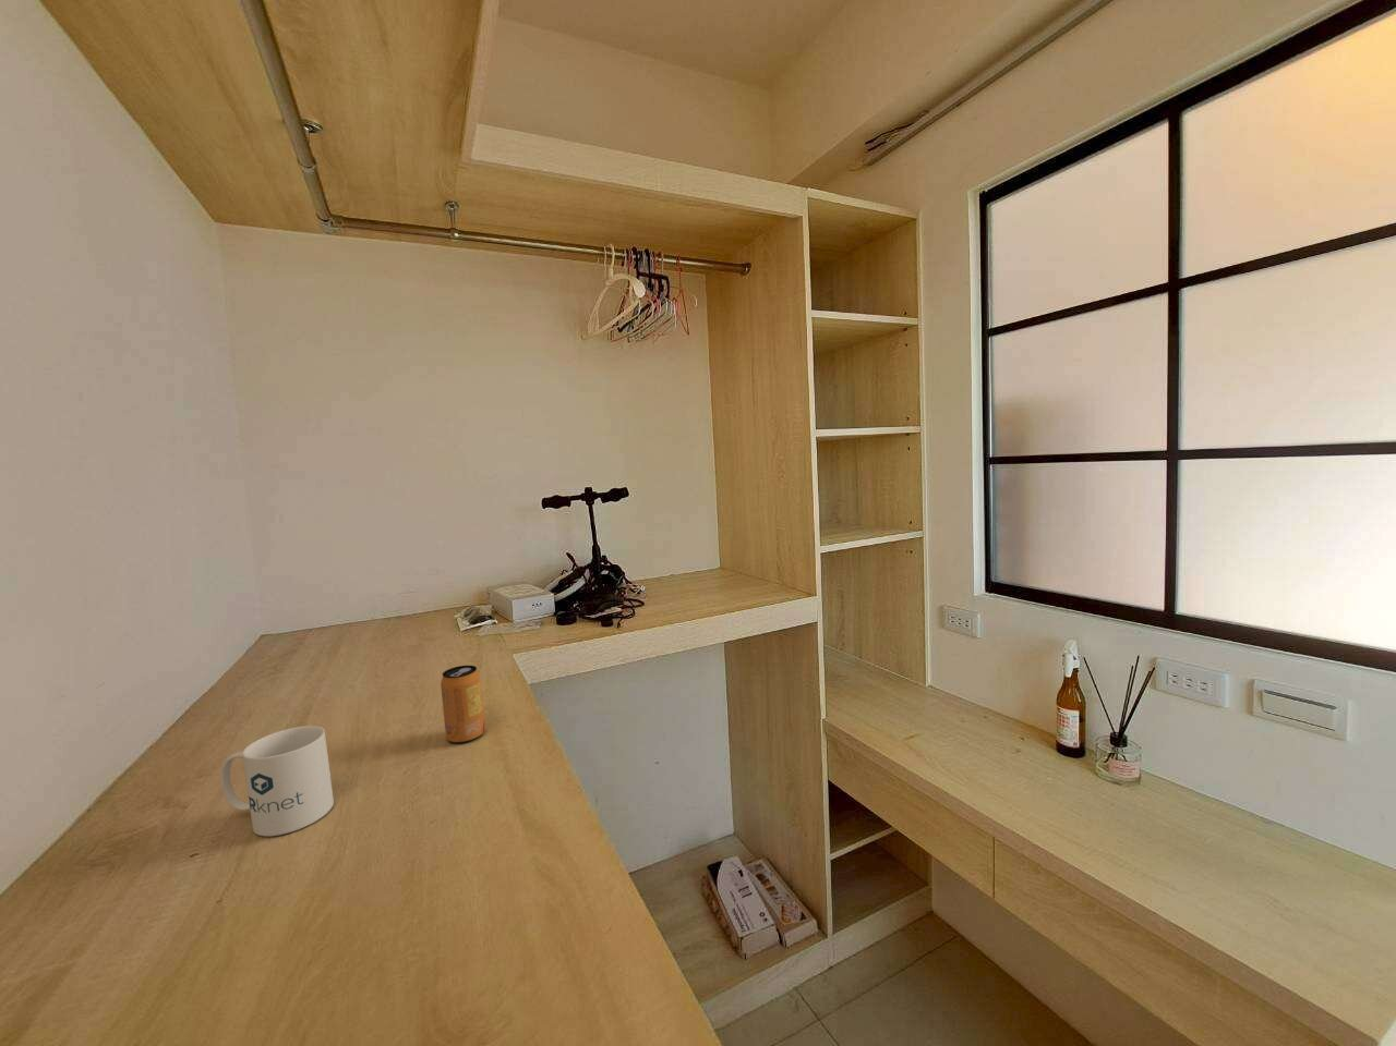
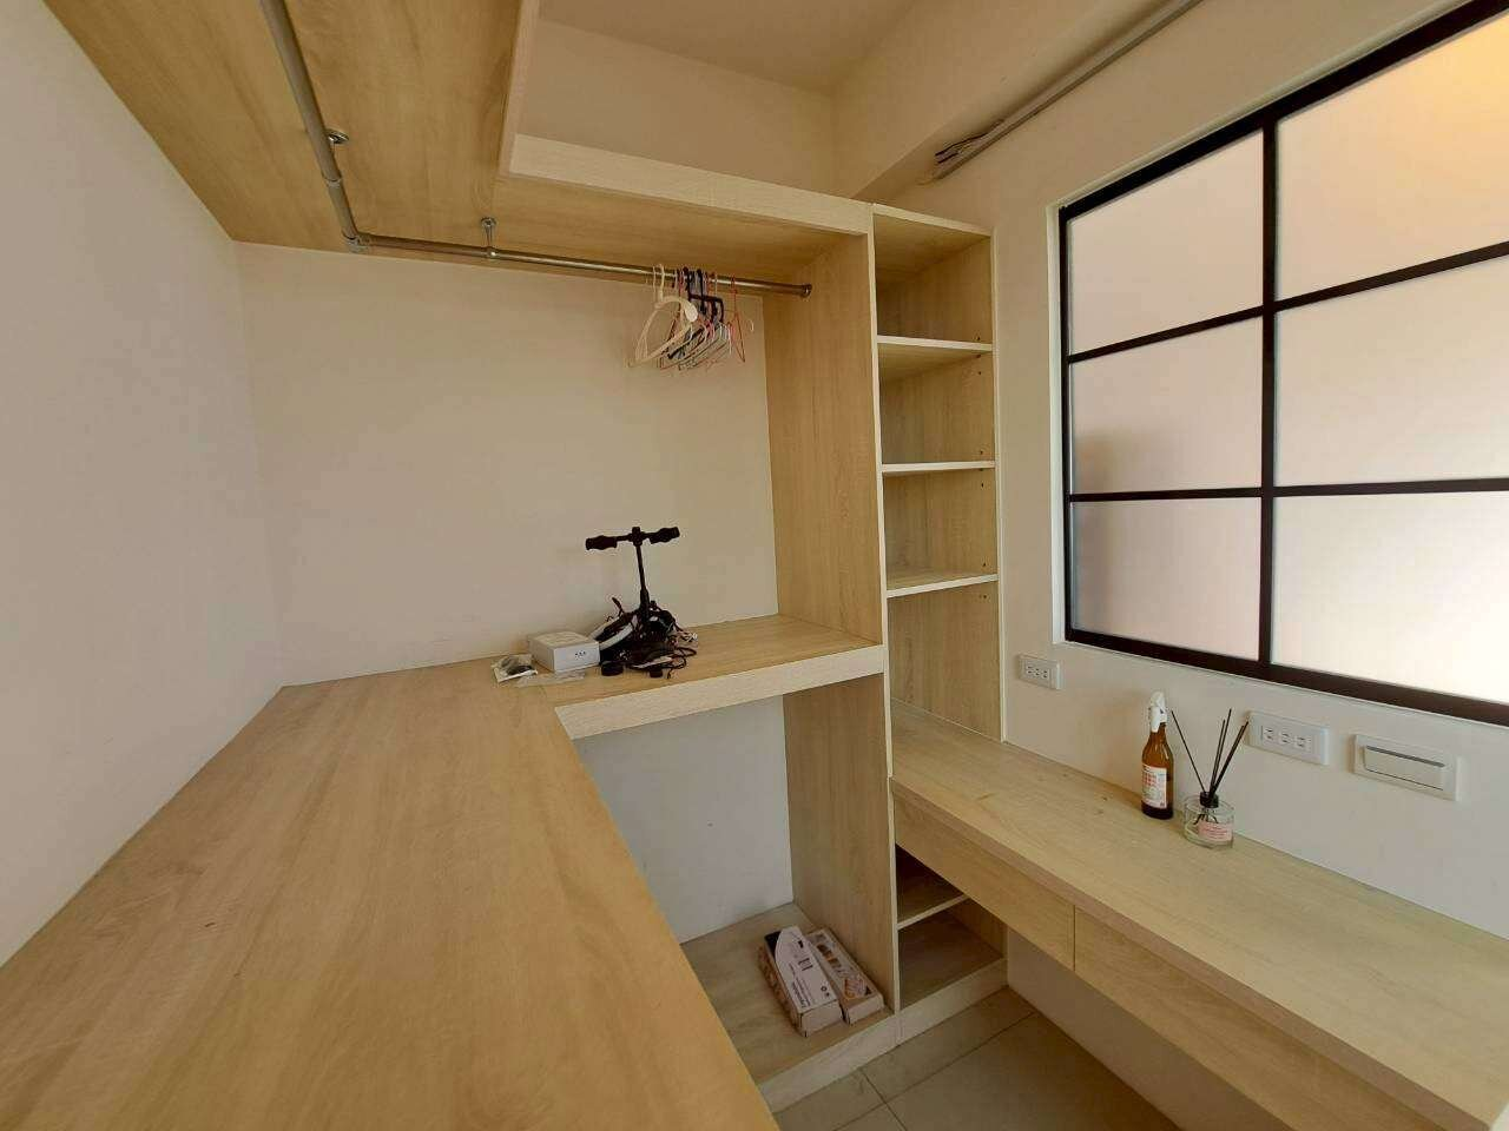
- mug (279, 777)
- beverage can (463, 703)
